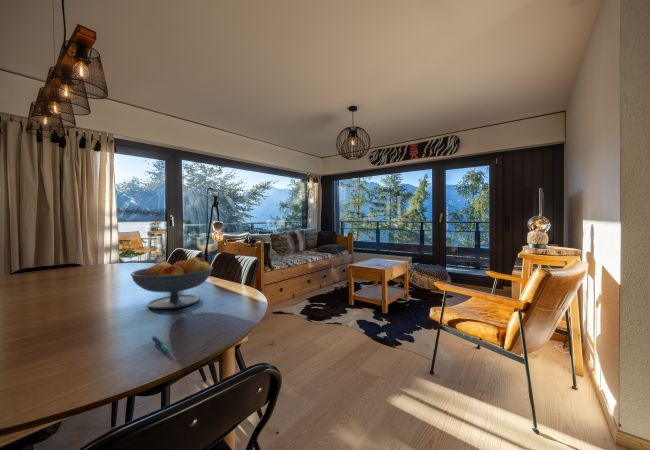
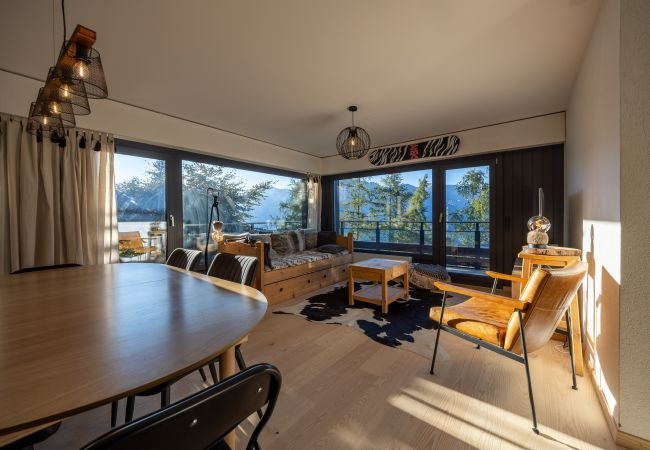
- fruit bowl (174, 280)
- pen (160, 344)
